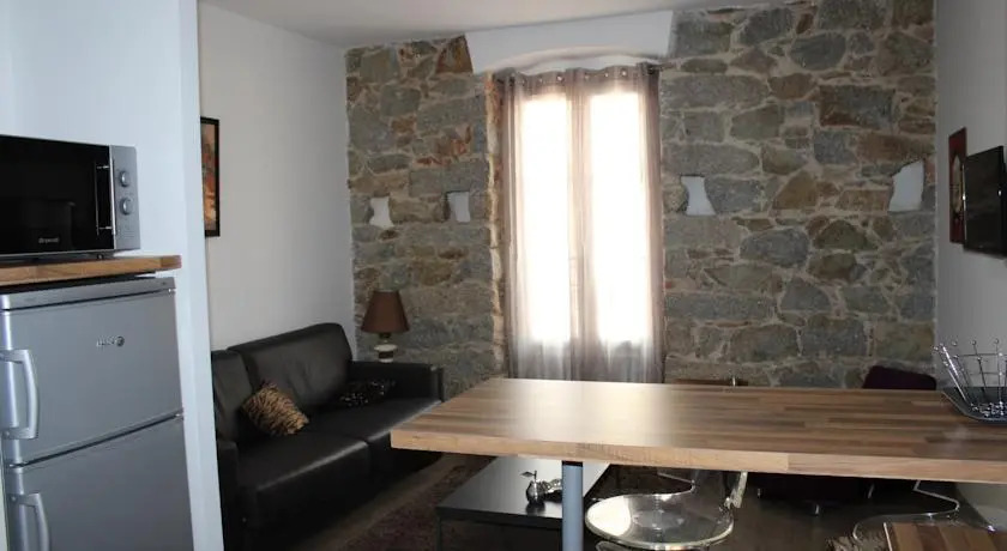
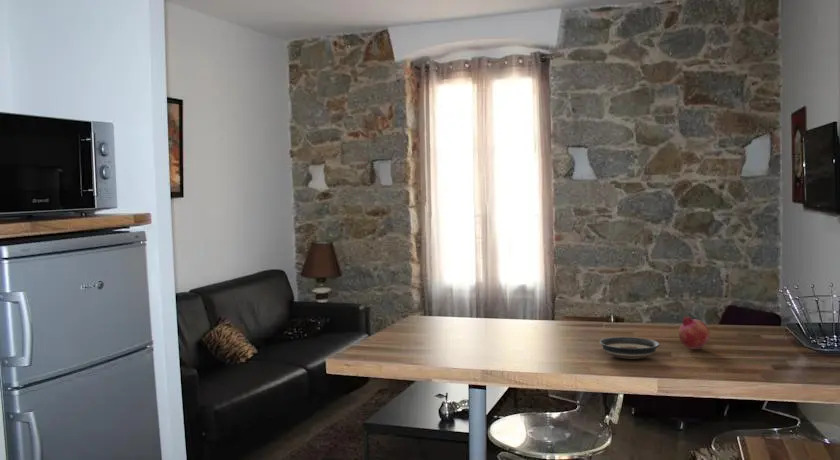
+ fruit (694, 332)
+ saucer (629, 349)
